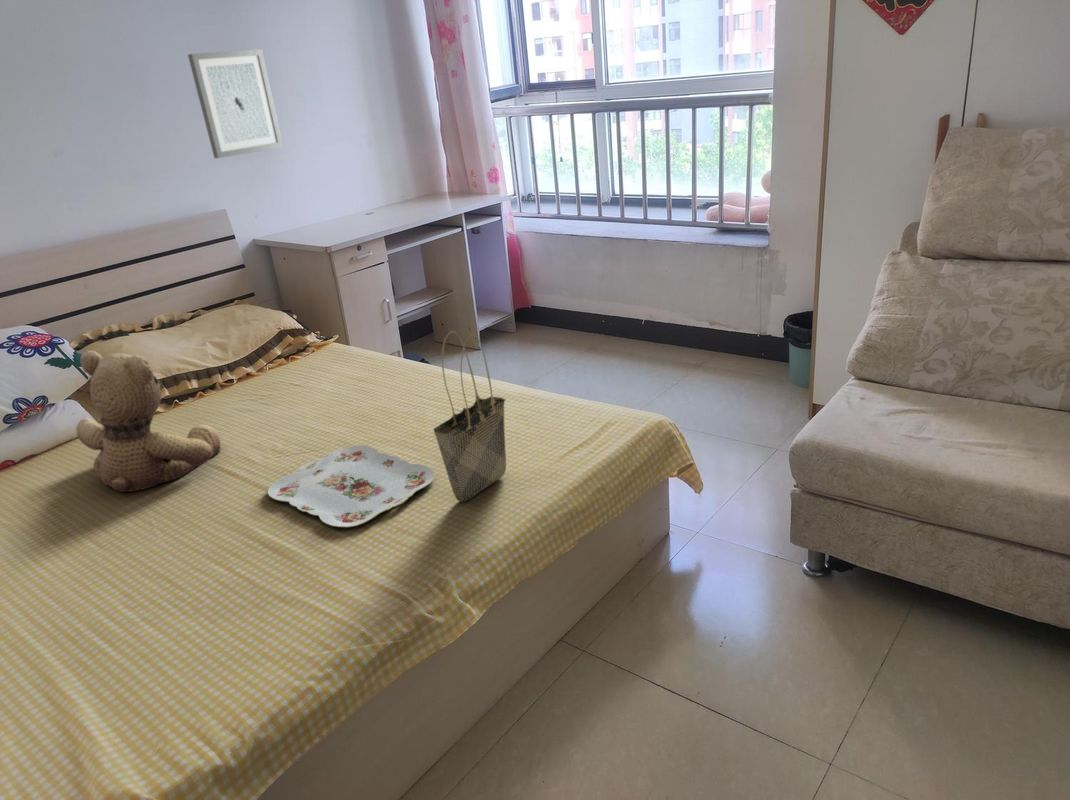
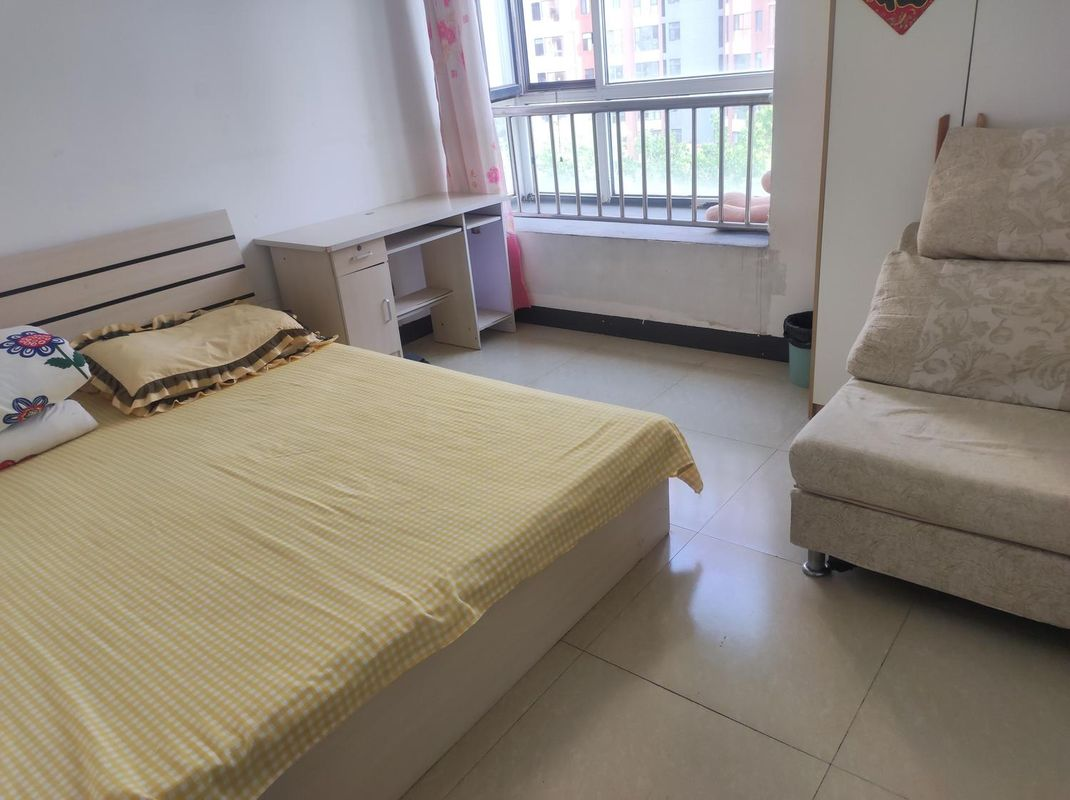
- serving tray (351, 484)
- tote bag (470, 414)
- teddy bear (135, 408)
- wall art (238, 103)
